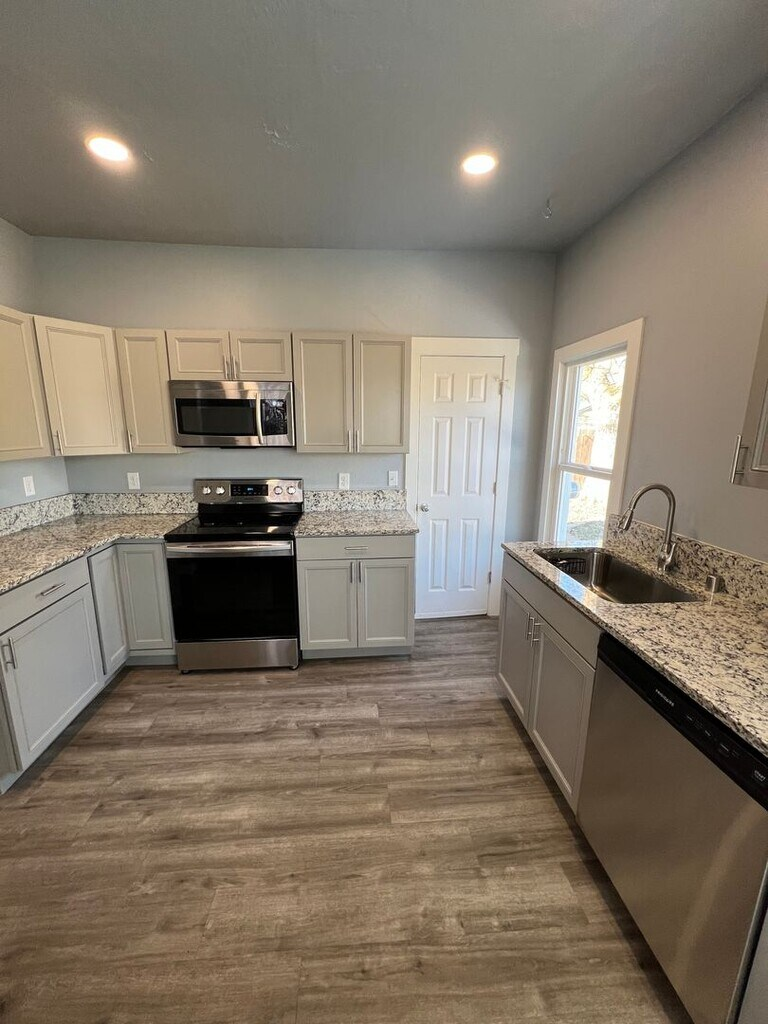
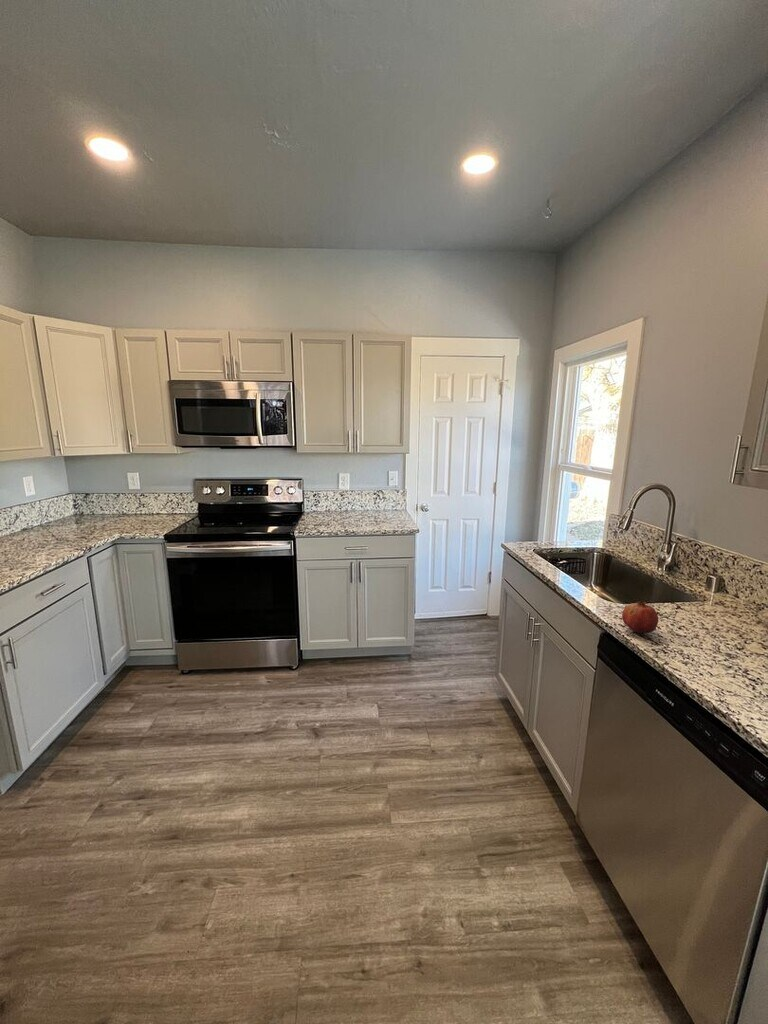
+ fruit (640, 616)
